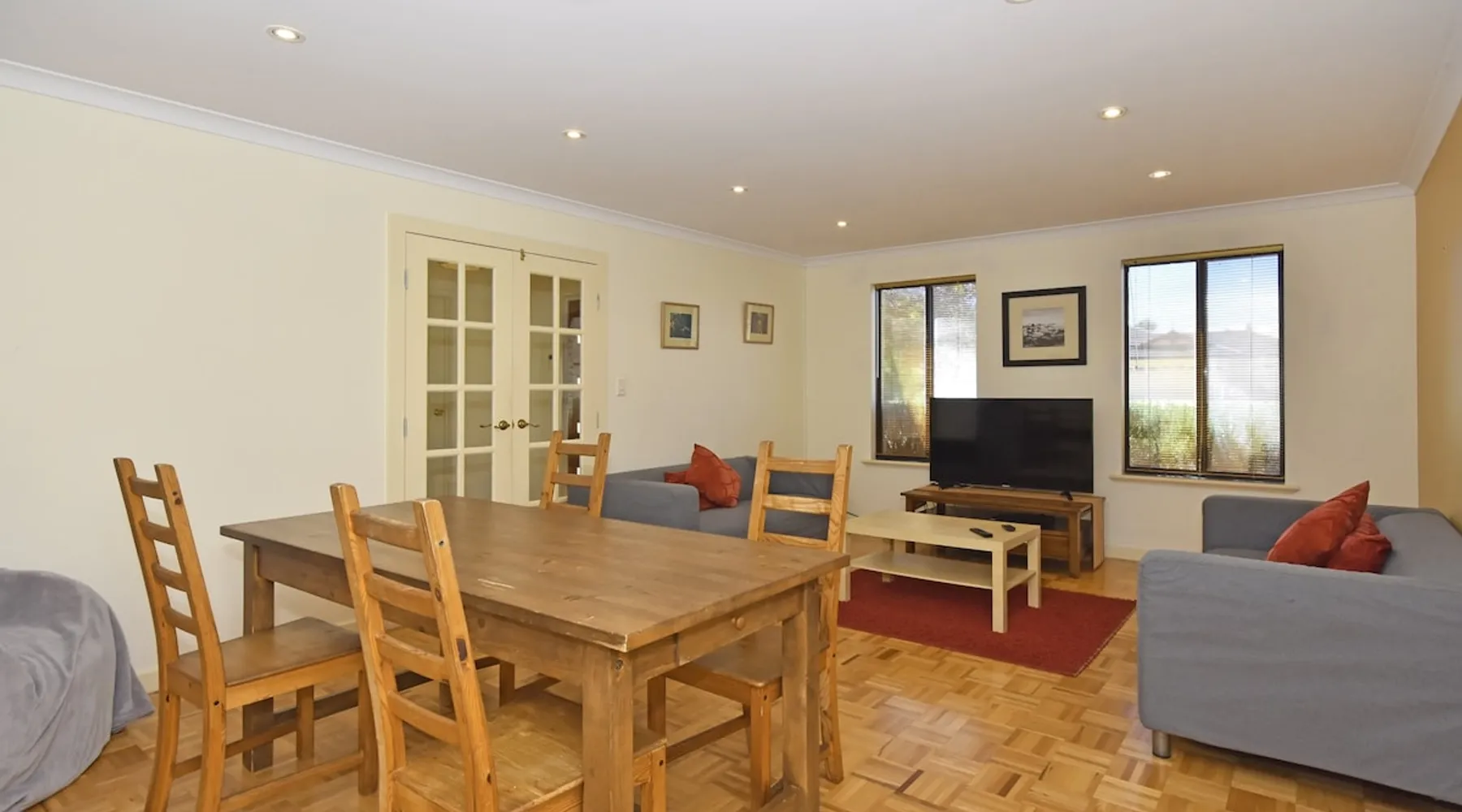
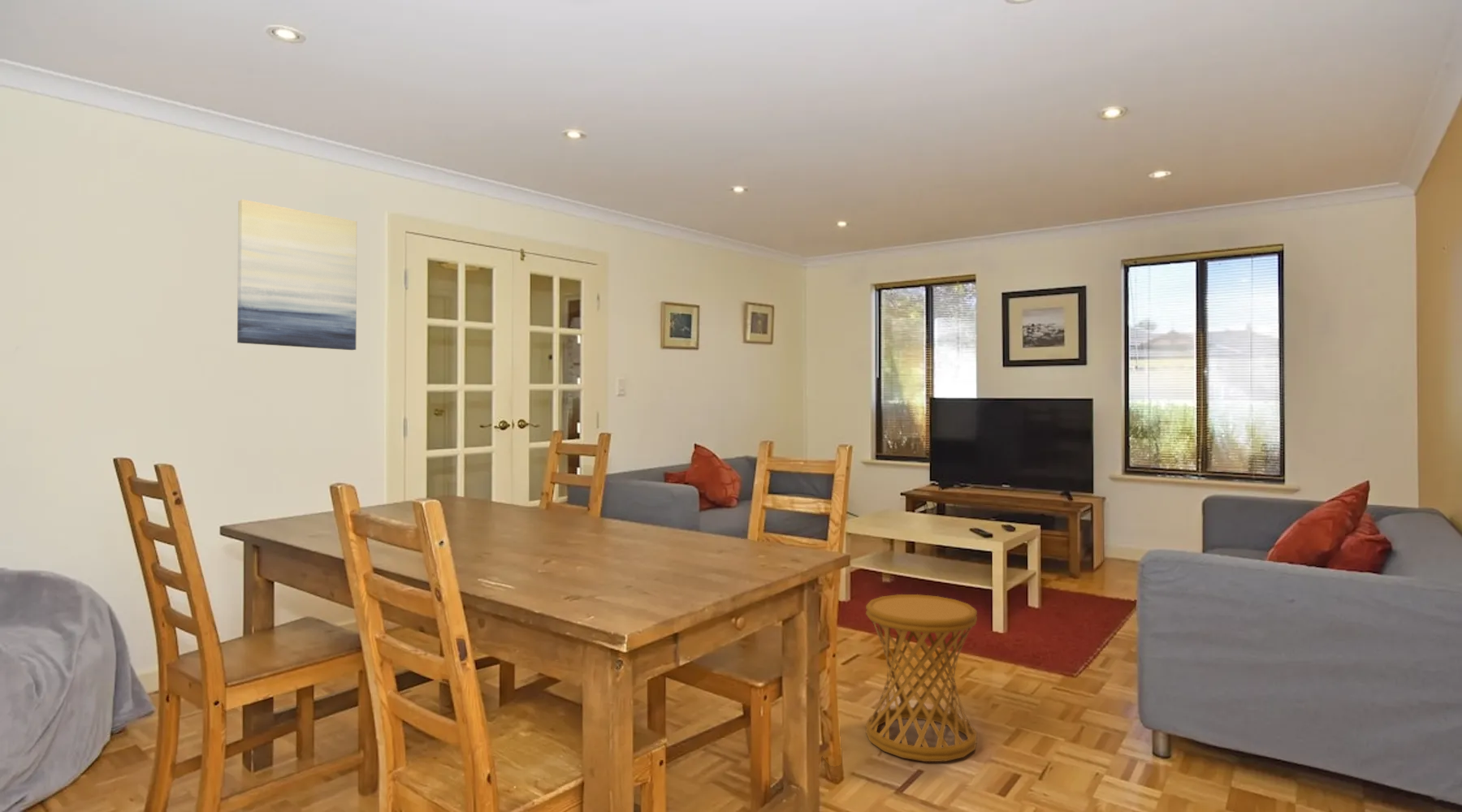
+ wall art (300, 279)
+ side table (923, 673)
